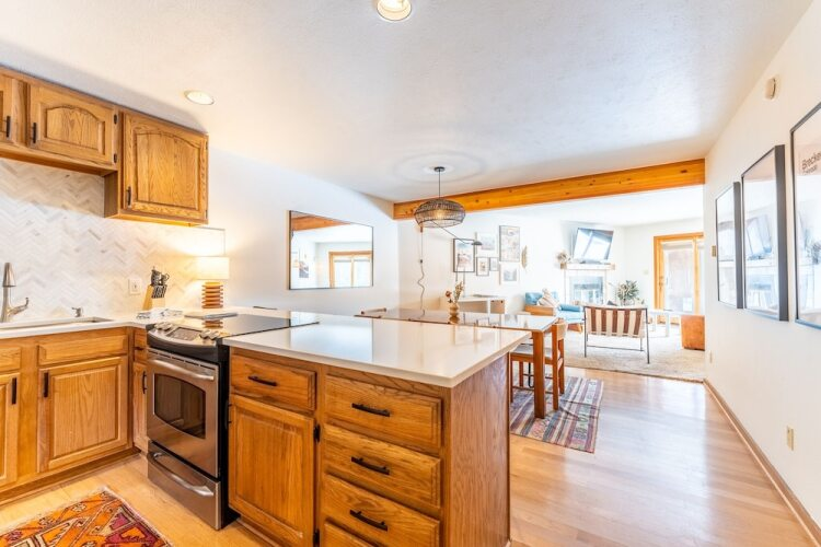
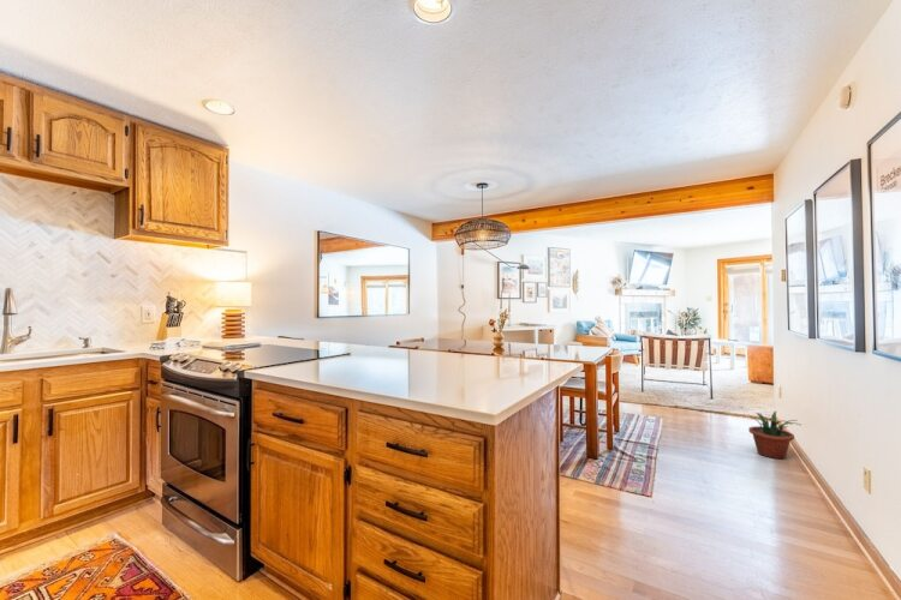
+ potted plant (775, 434)
